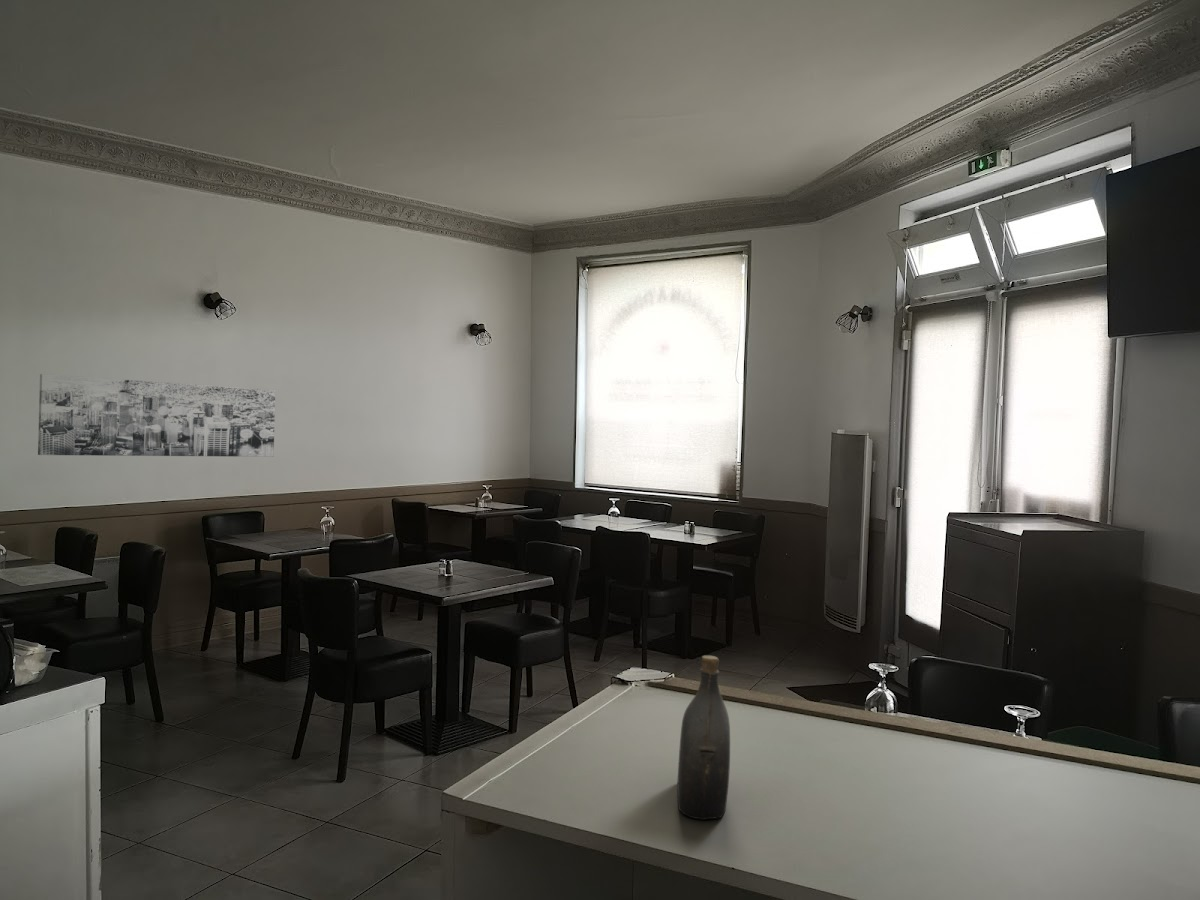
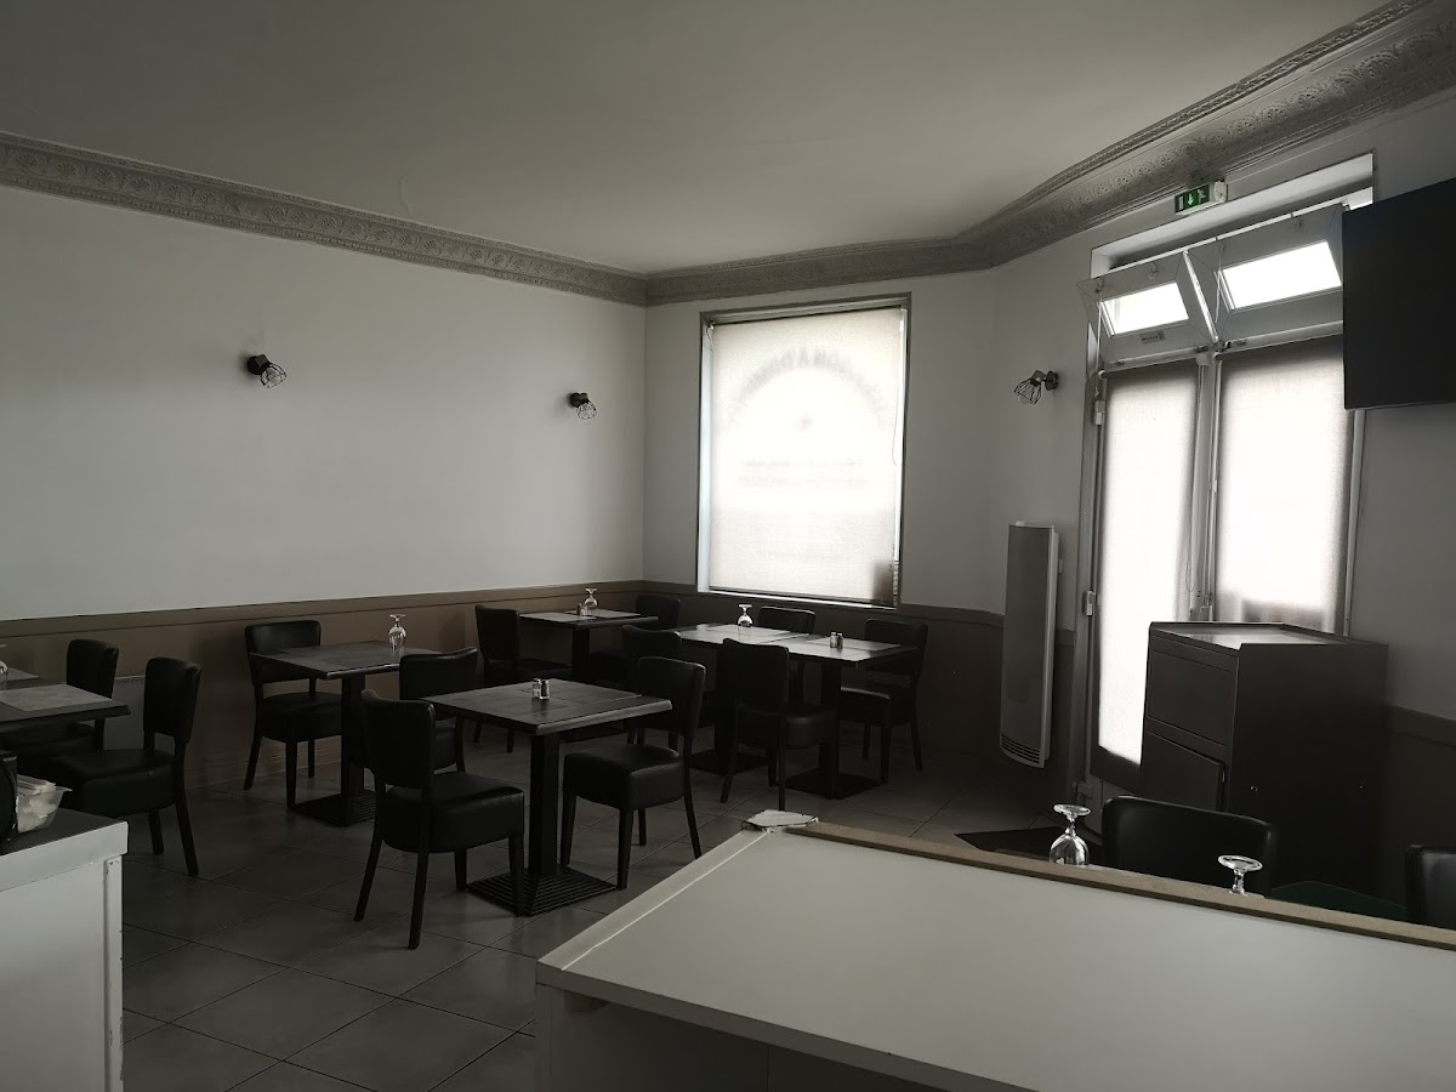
- wall art (167, 419)
- water jug (704, 727)
